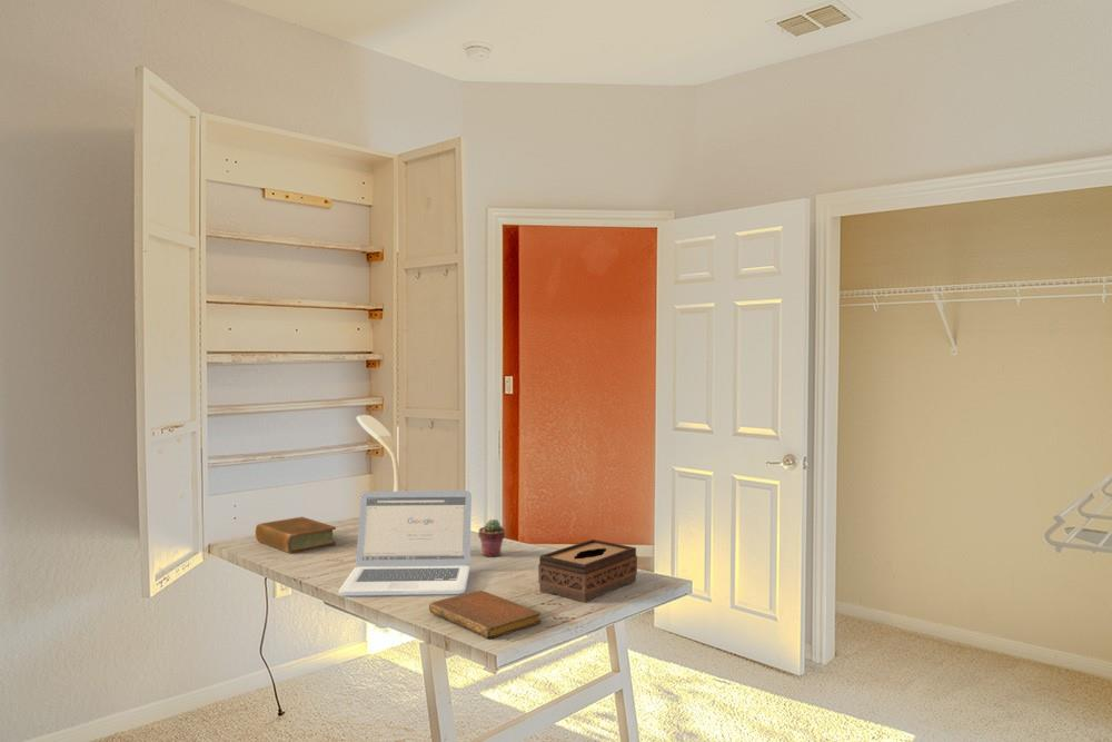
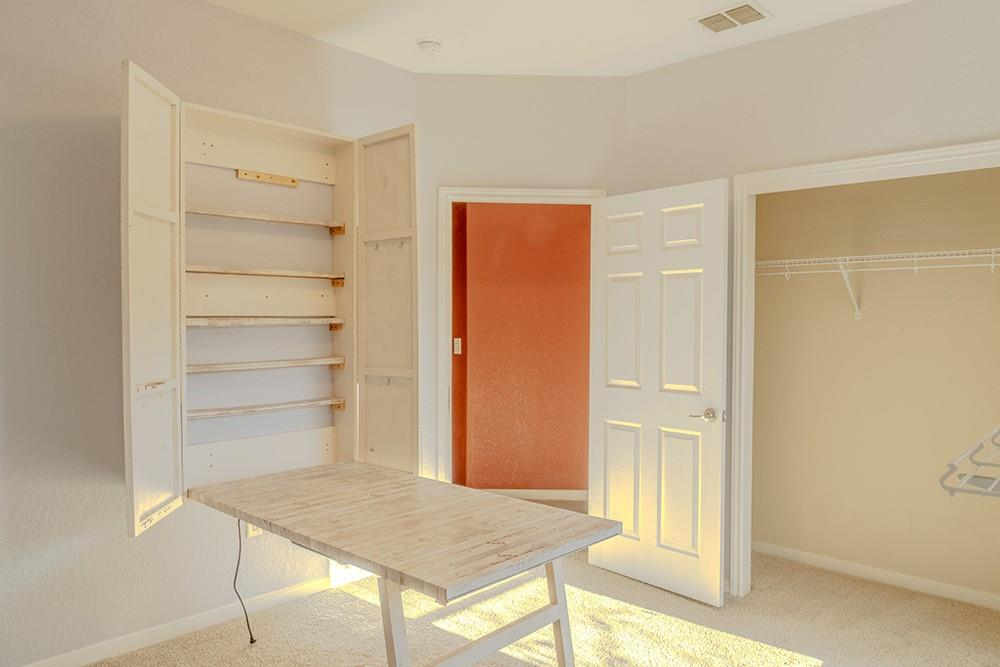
- book (295, 534)
- tissue box (588, 568)
- notebook (484, 612)
- desk lamp (394, 481)
- potted succulent (492, 536)
- laptop (409, 540)
